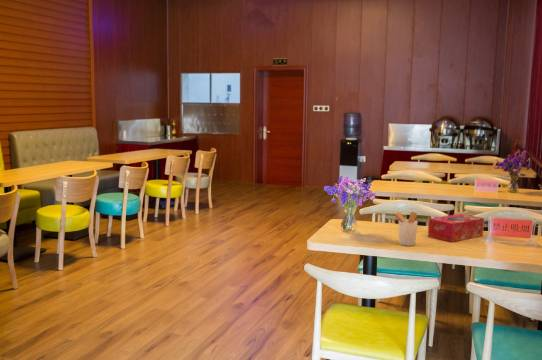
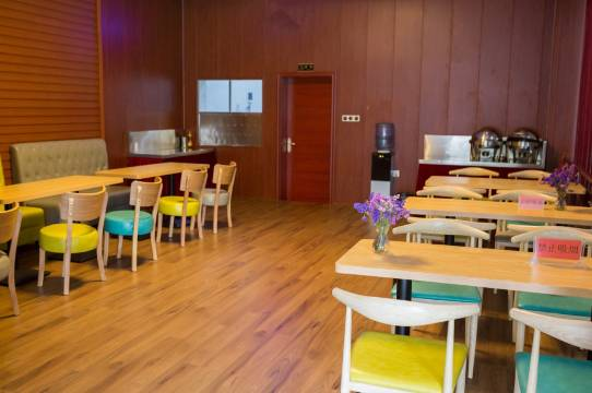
- utensil holder (403, 227)
- tissue box (456, 227)
